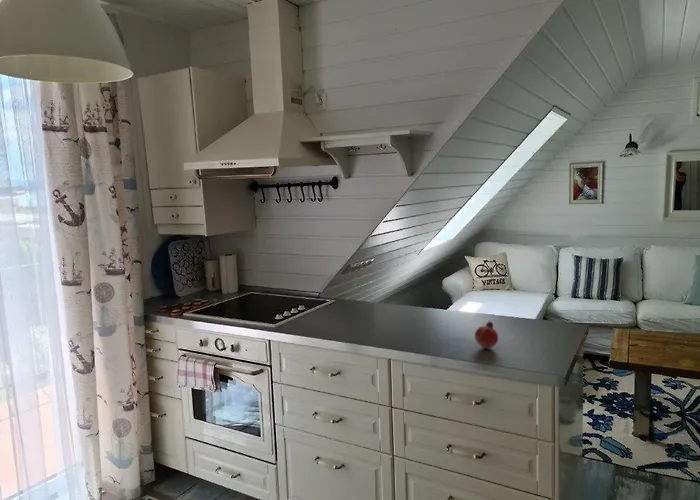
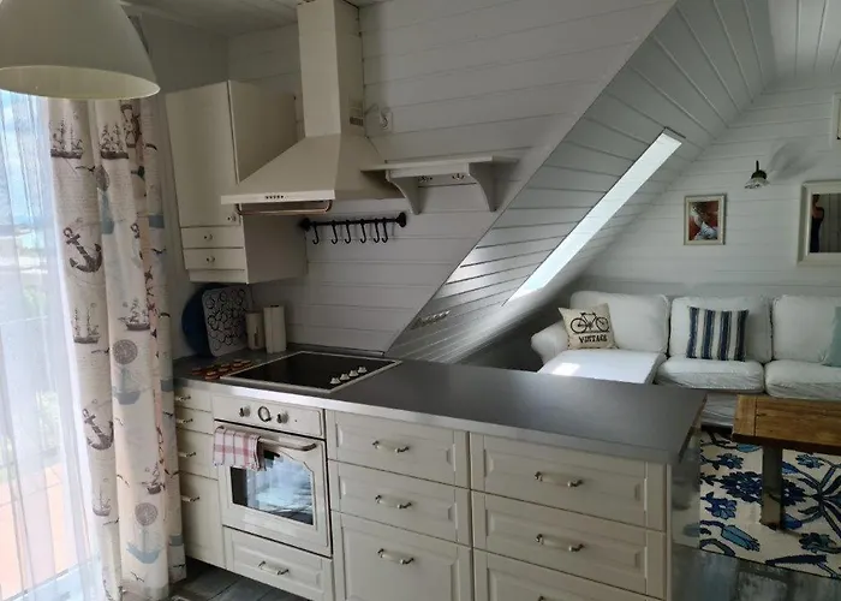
- fruit (486, 335)
